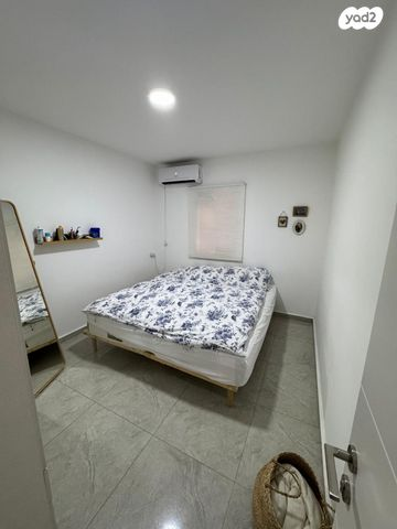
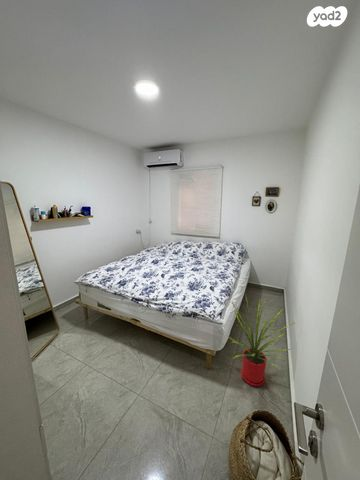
+ house plant (257, 343)
